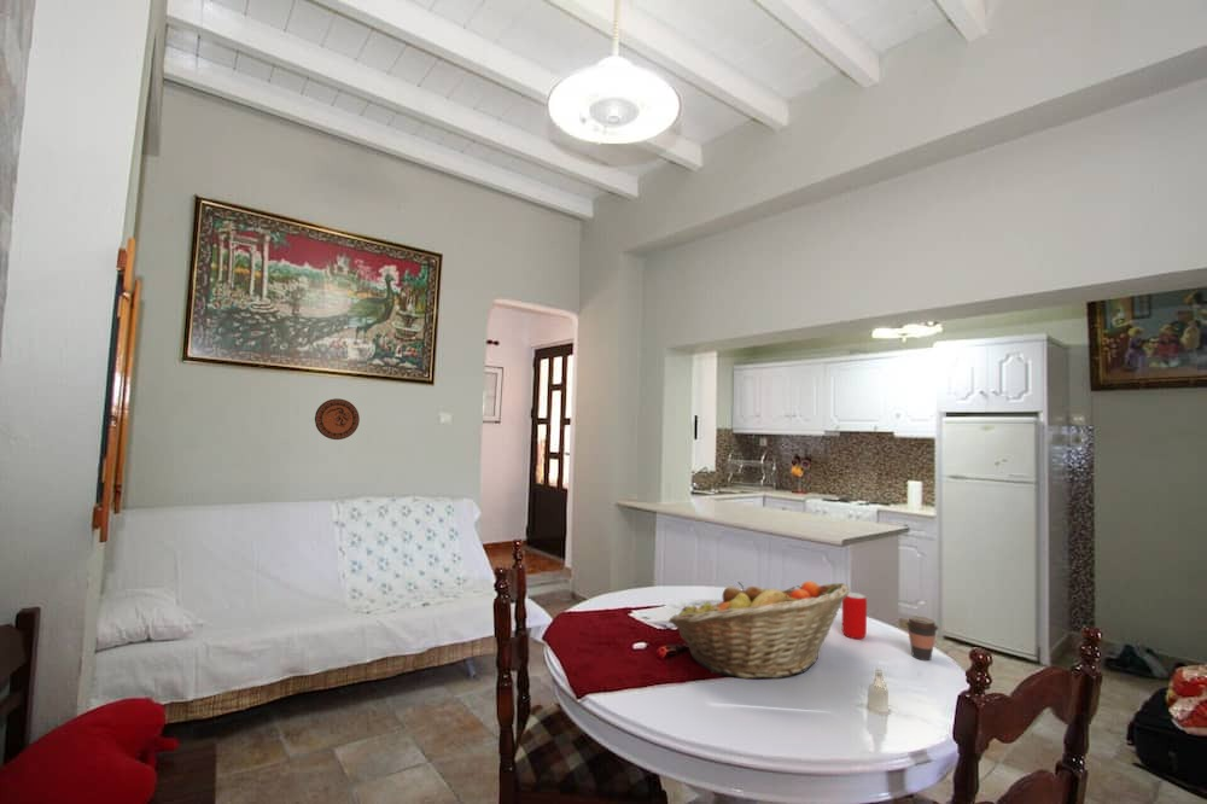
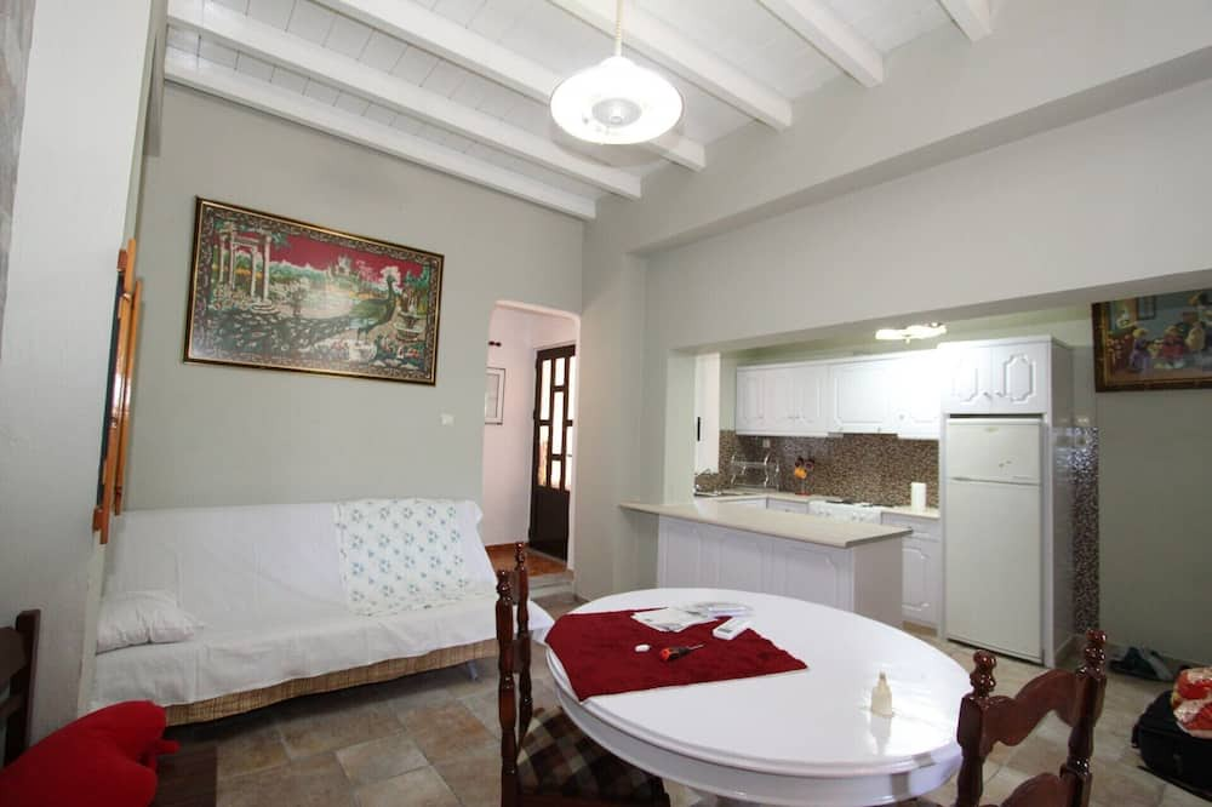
- fruit basket (760, 617)
- beverage can (853, 614)
- decorative plate (337, 419)
- coffee cup (921, 637)
